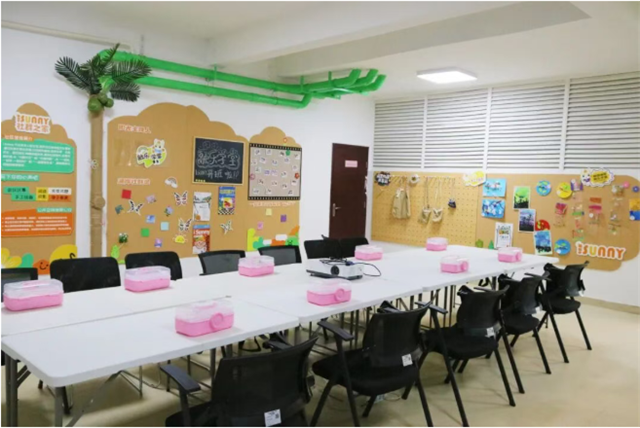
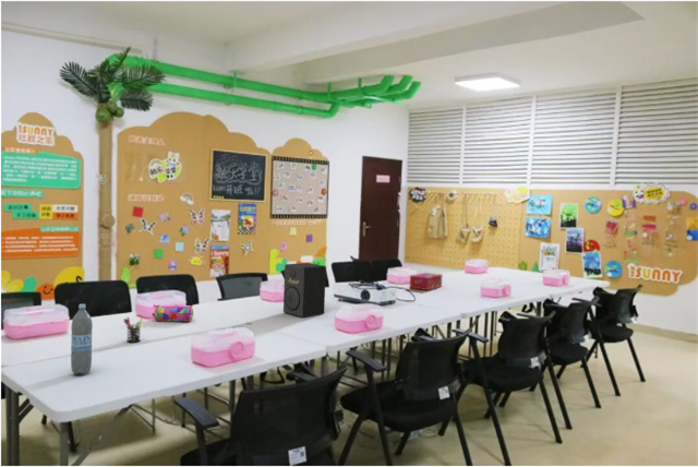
+ pencil case (172, 312)
+ speaker (303, 289)
+ water bottle (81, 338)
+ tissue box (425, 280)
+ pen holder (133, 328)
